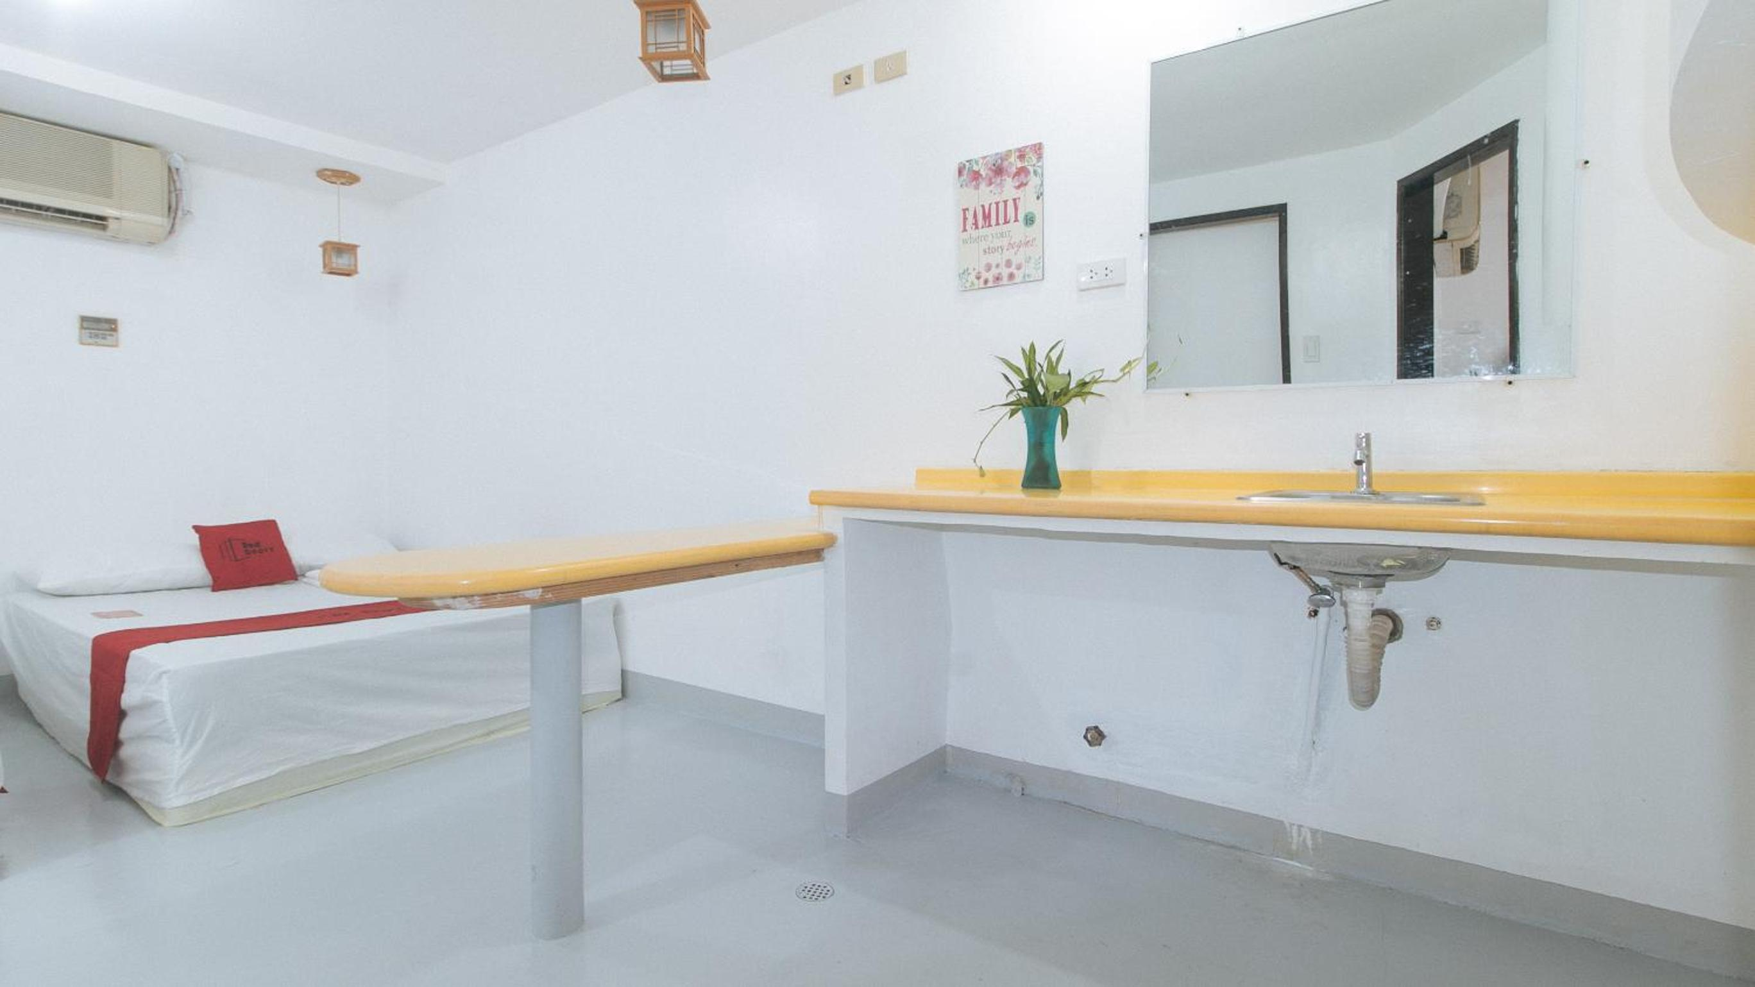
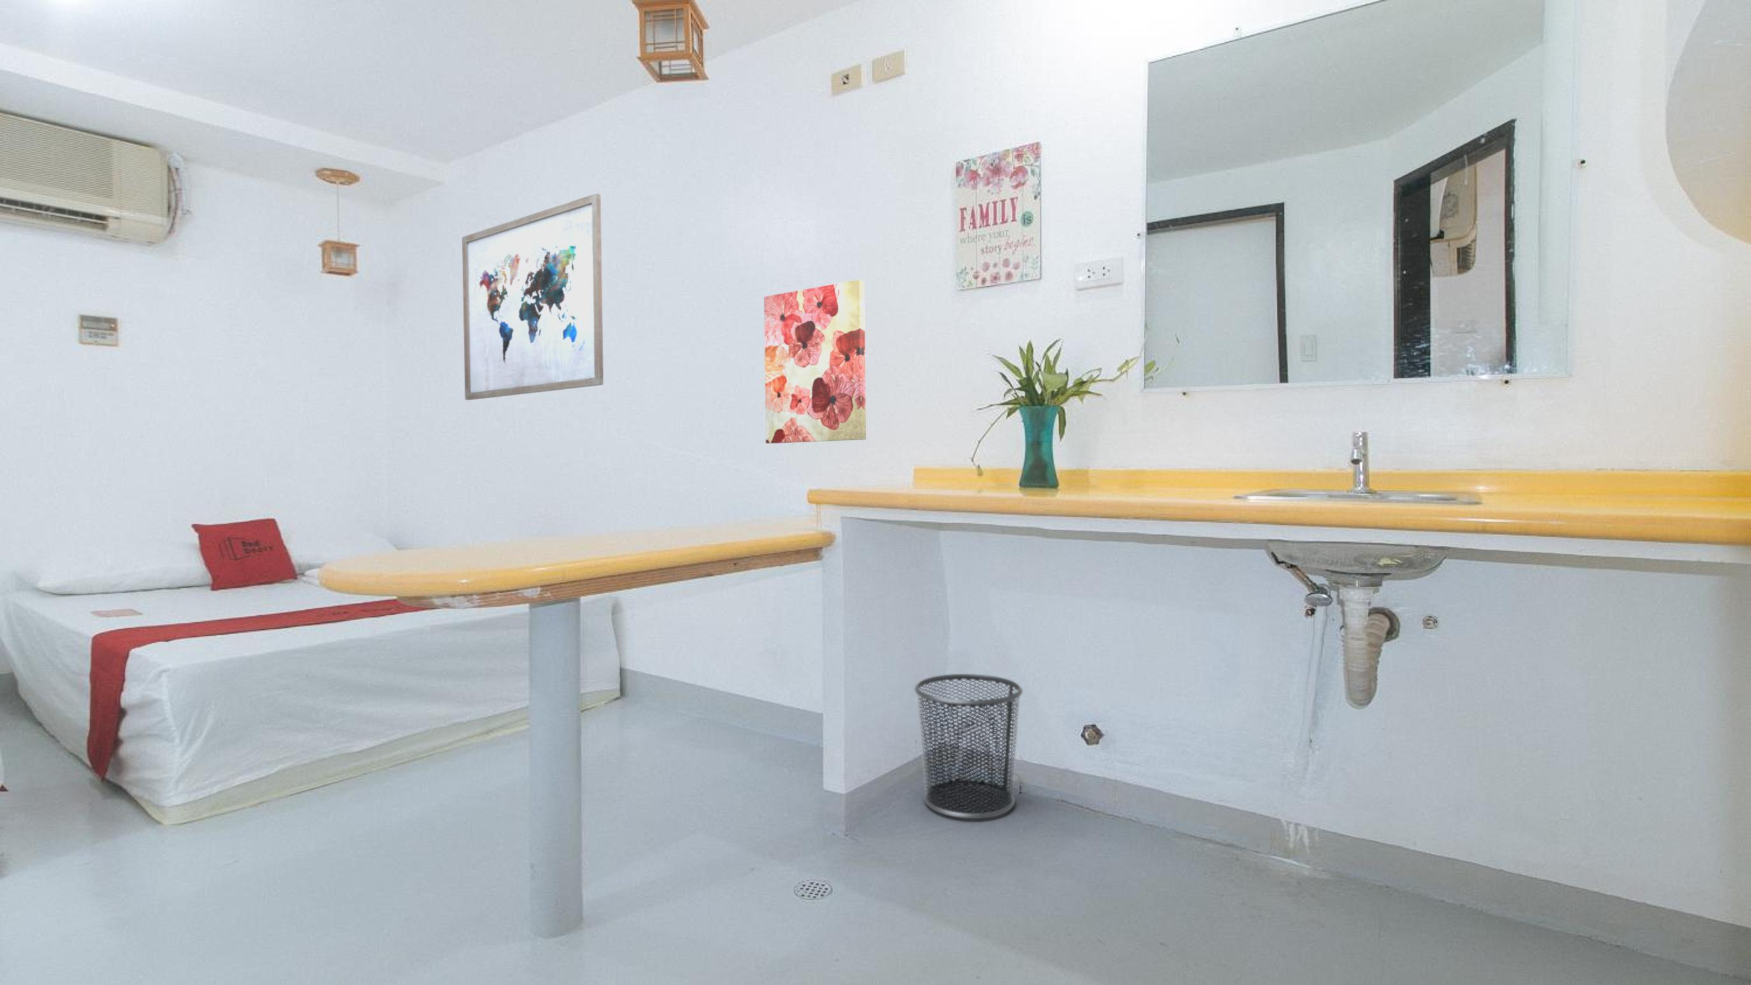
+ wall art (813, 364)
+ waste bin (968, 743)
+ wall art (528, 305)
